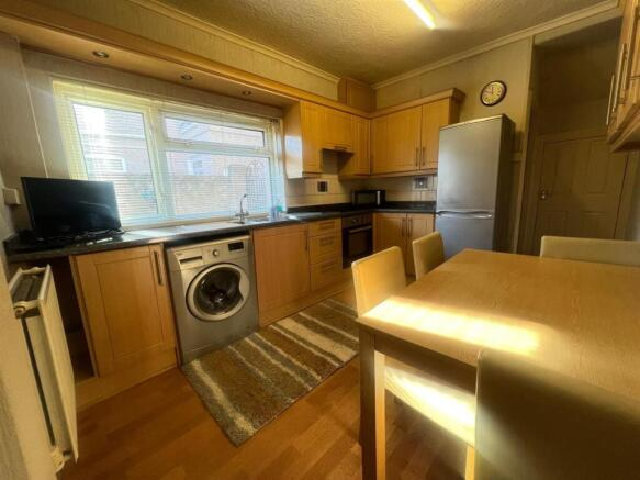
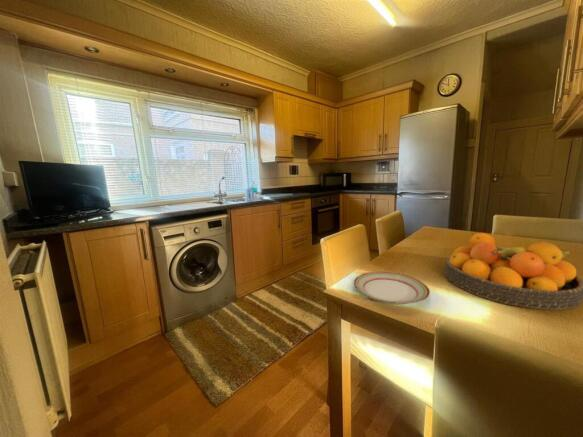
+ plate (389, 288)
+ fruit bowl (507, 261)
